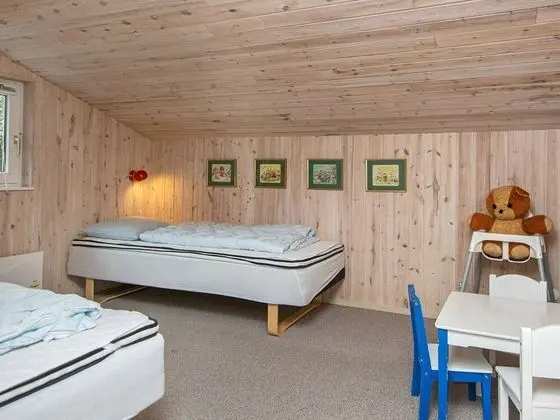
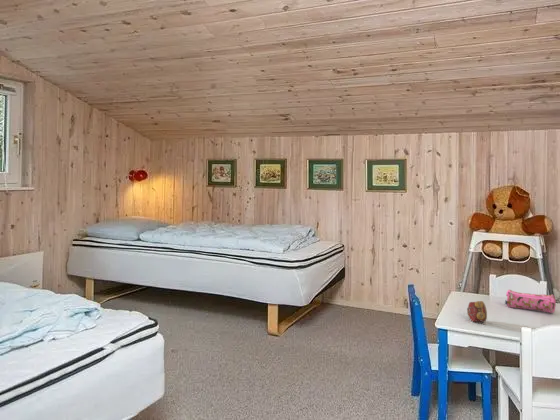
+ pencil case (530, 301)
+ alarm clock (477, 311)
